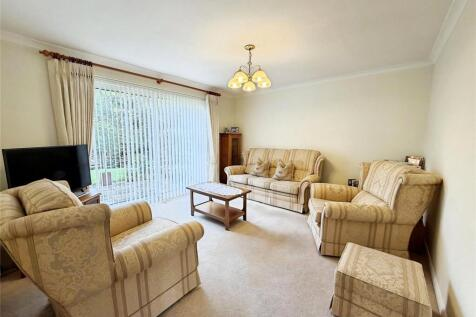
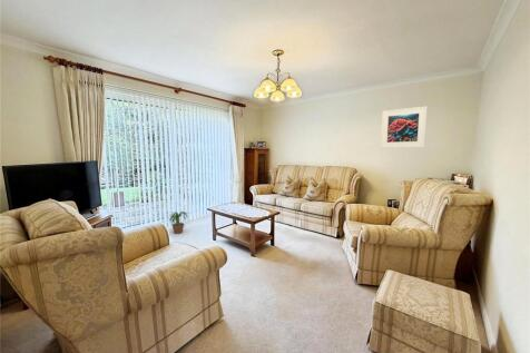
+ potted plant (178, 220)
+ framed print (402, 128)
